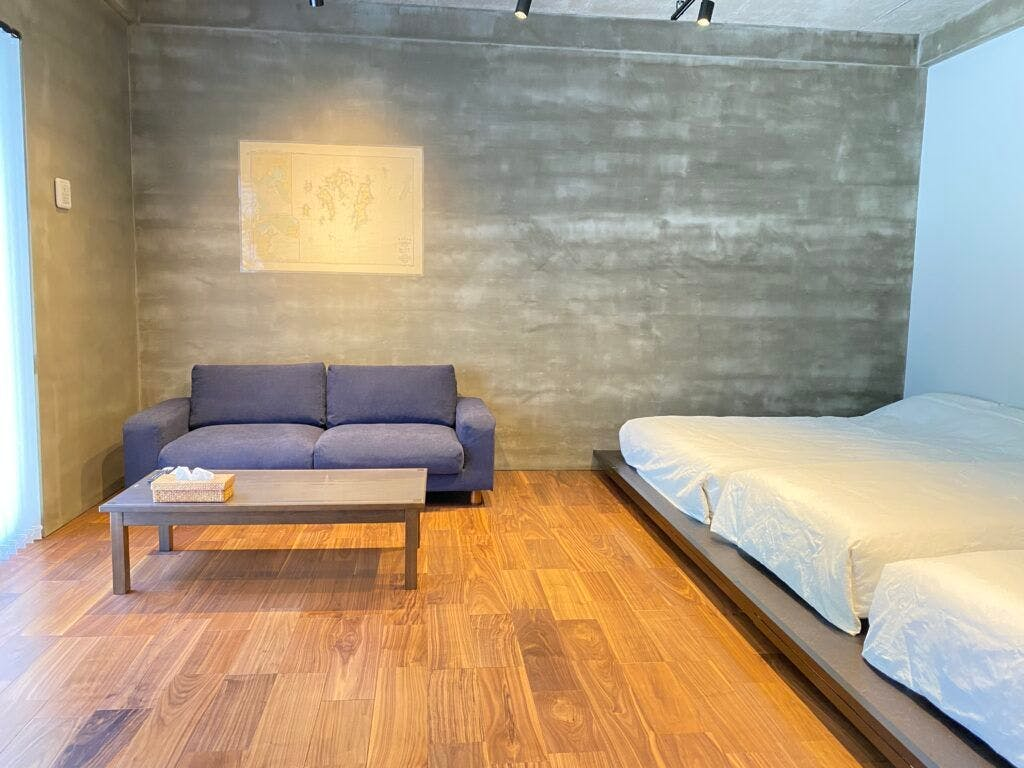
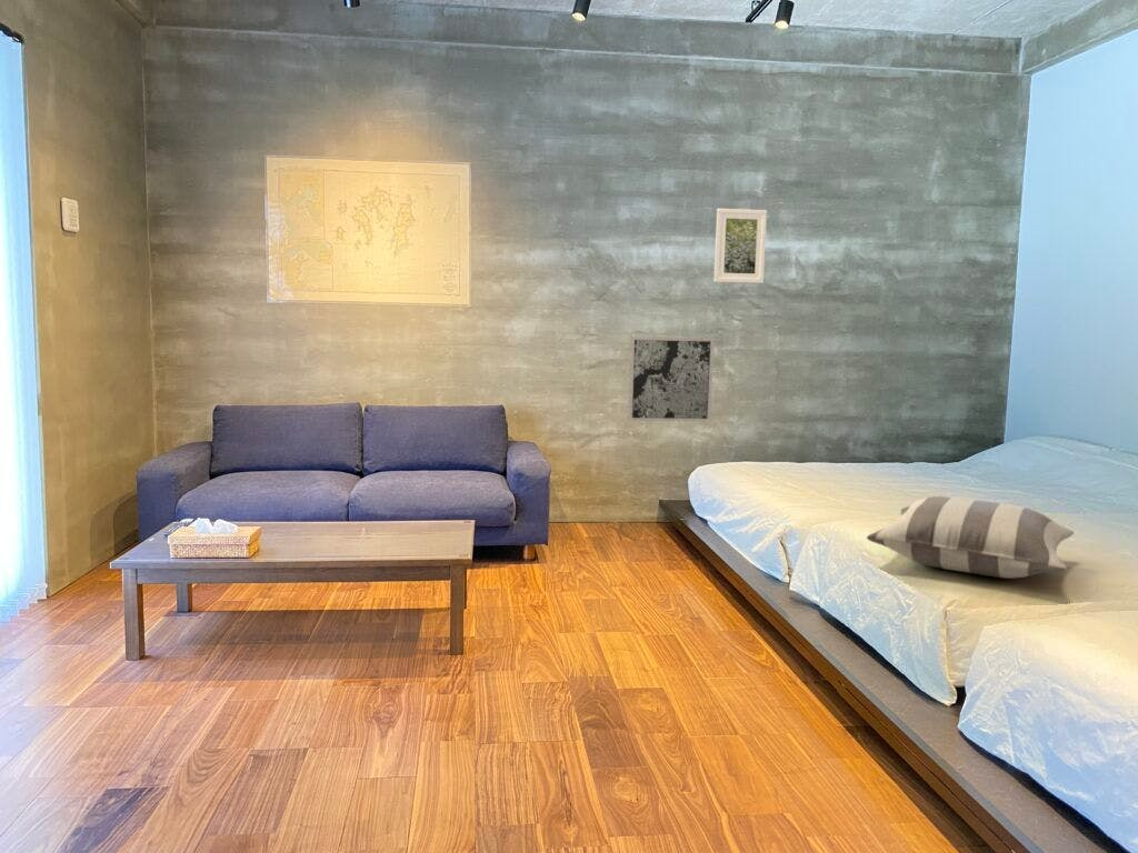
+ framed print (740, 245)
+ pillow (972, 534)
+ wall art (670, 379)
